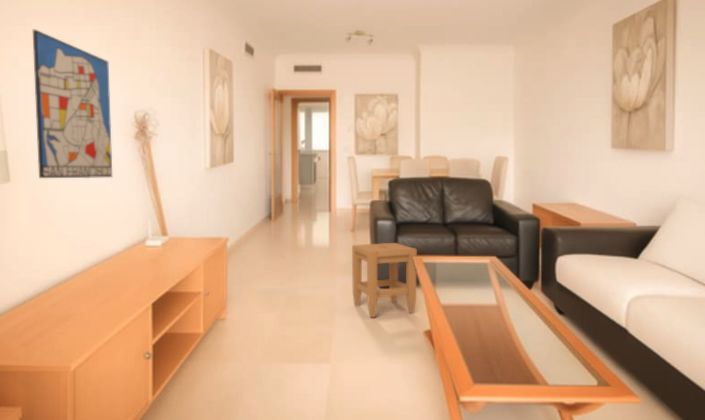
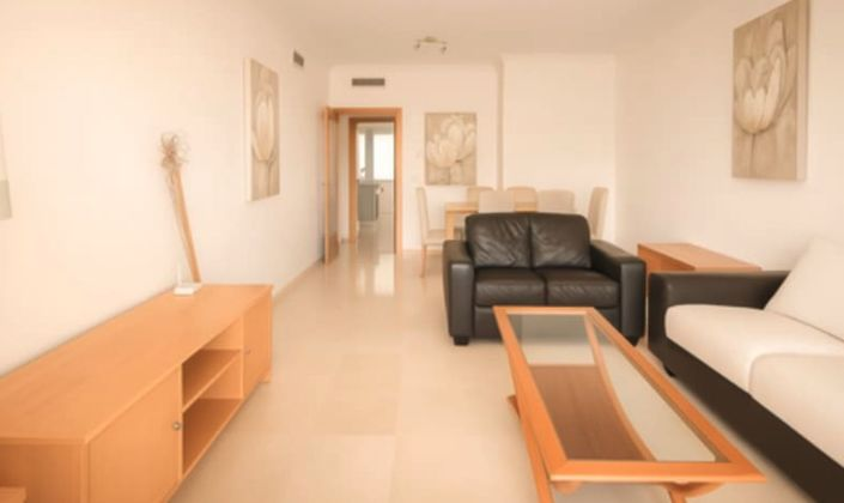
- wall art (77, 113)
- stool (383, 280)
